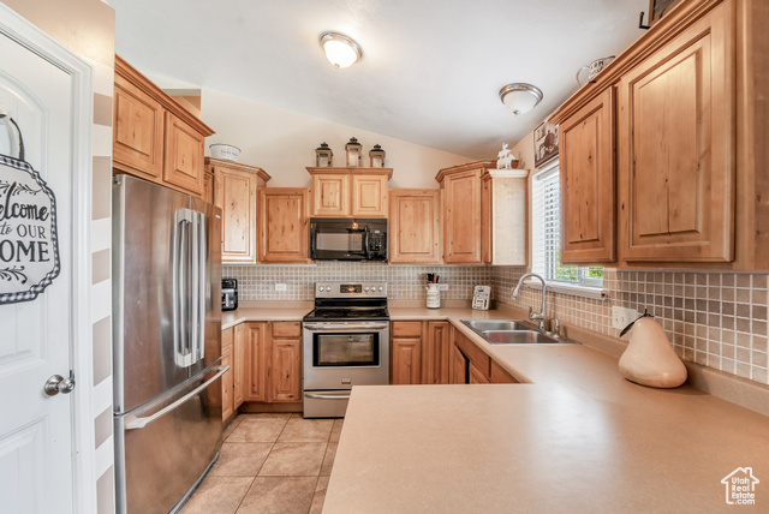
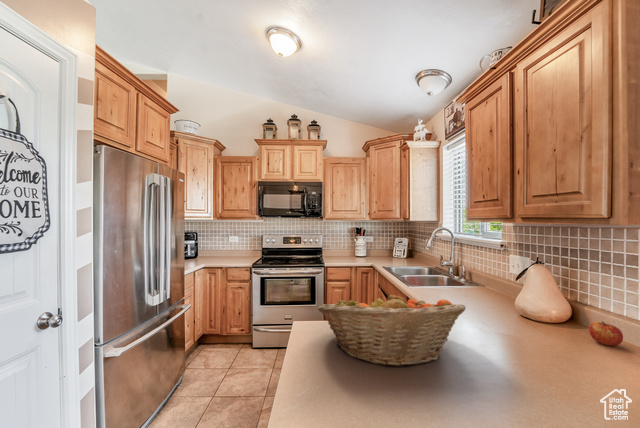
+ apple (605, 332)
+ fruit basket (387, 318)
